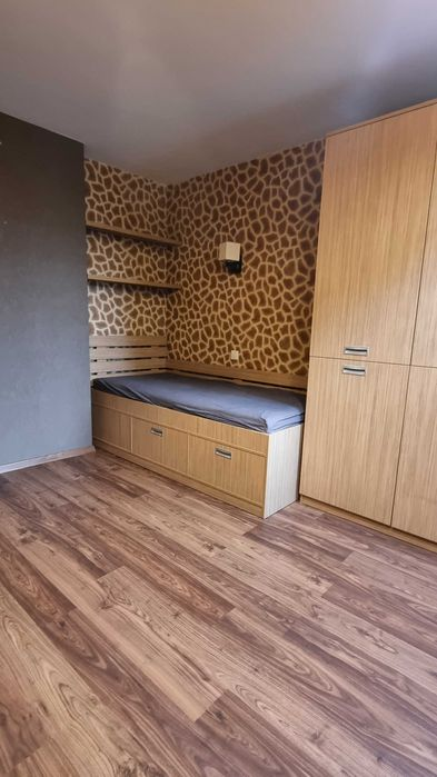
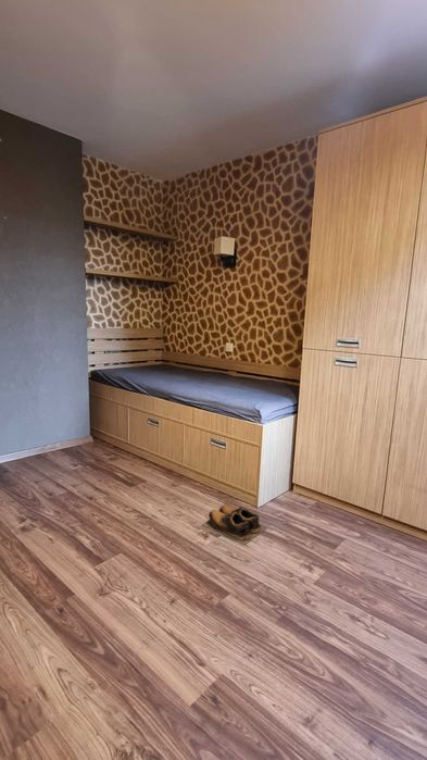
+ shoes (234, 518)
